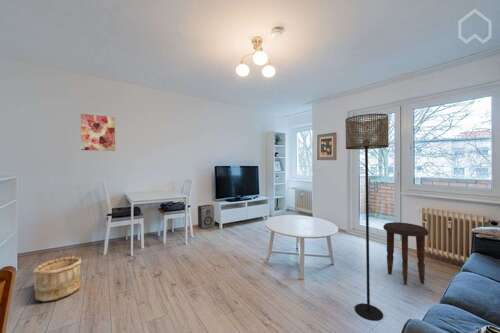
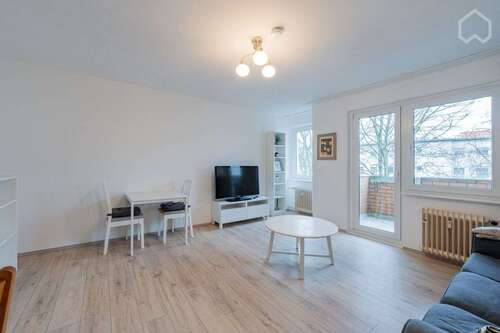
- floor lamp (367, 215)
- speaker (206, 216)
- side table (405, 252)
- wall art (98, 133)
- wooden bucket (59, 277)
